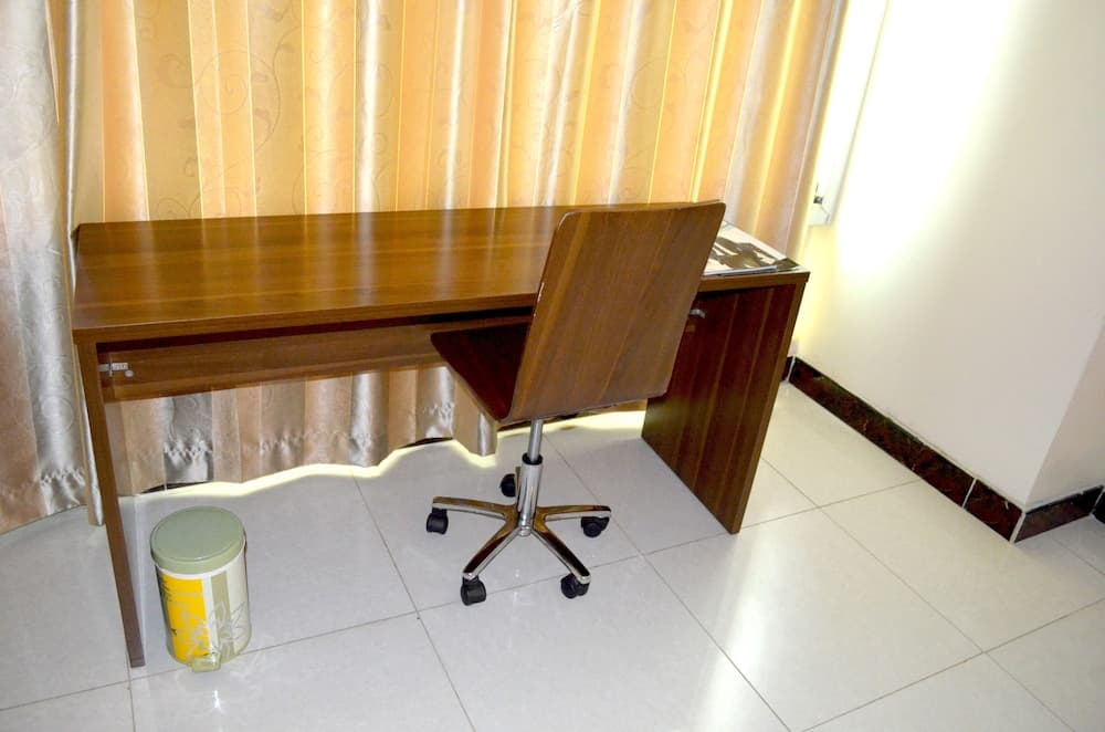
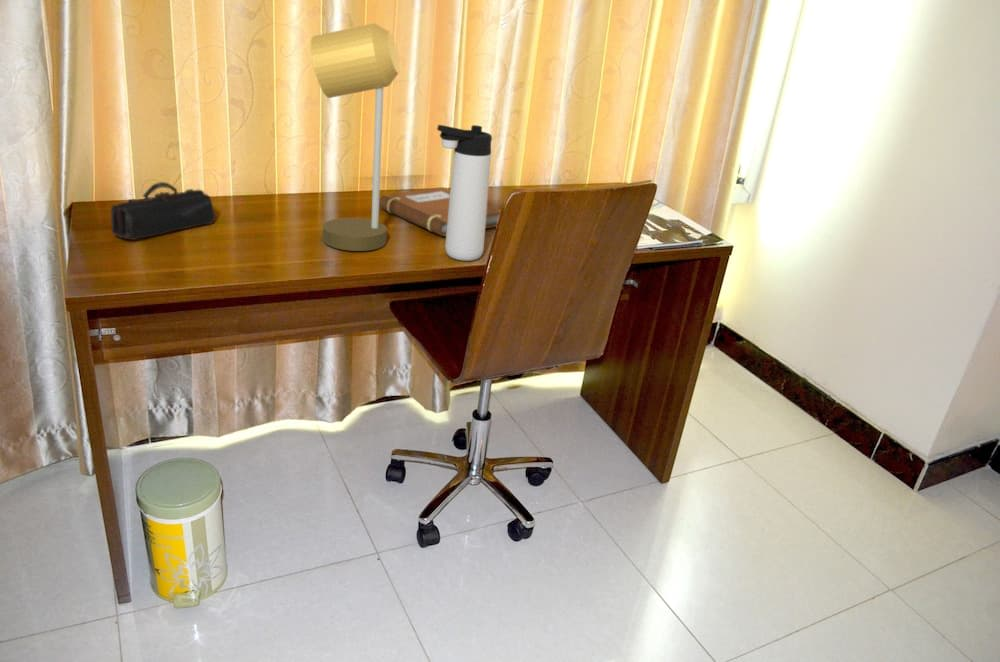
+ desk lamp (374, 135)
+ notebook (439, 209)
+ pencil case (163, 205)
+ thermos bottle (460, 193)
